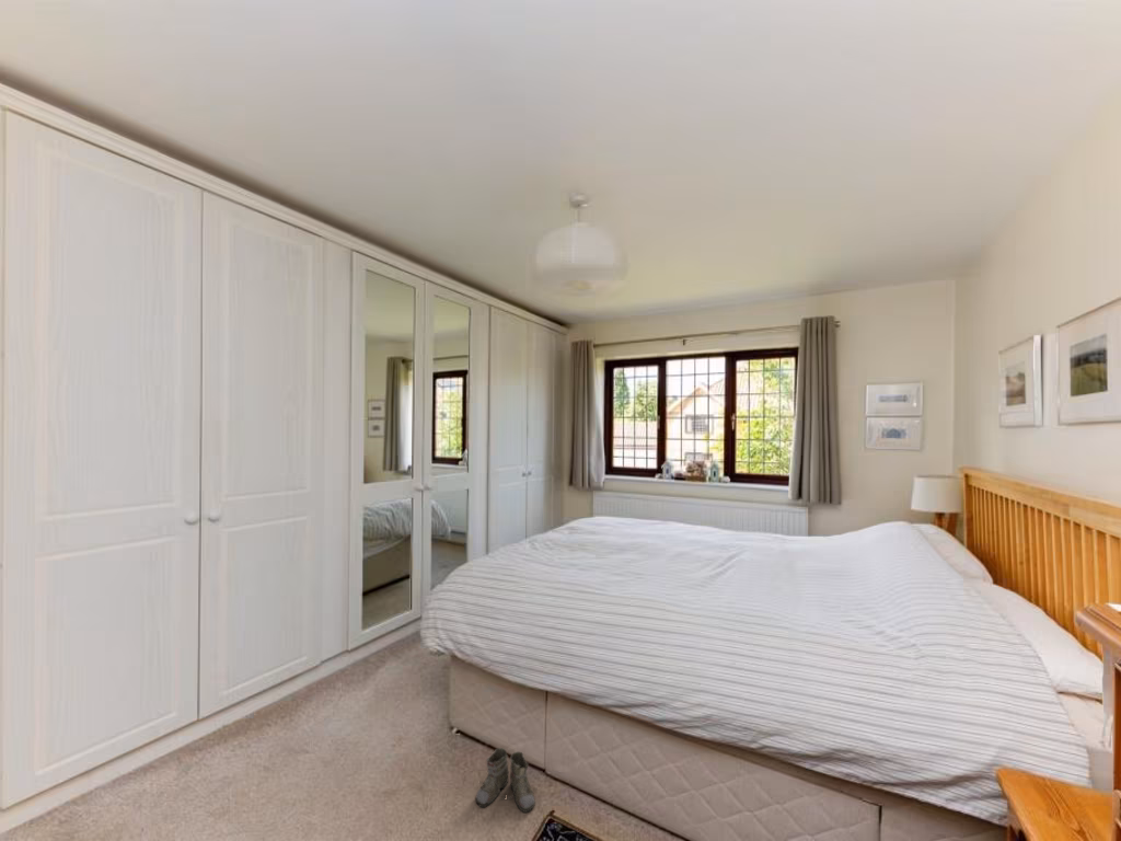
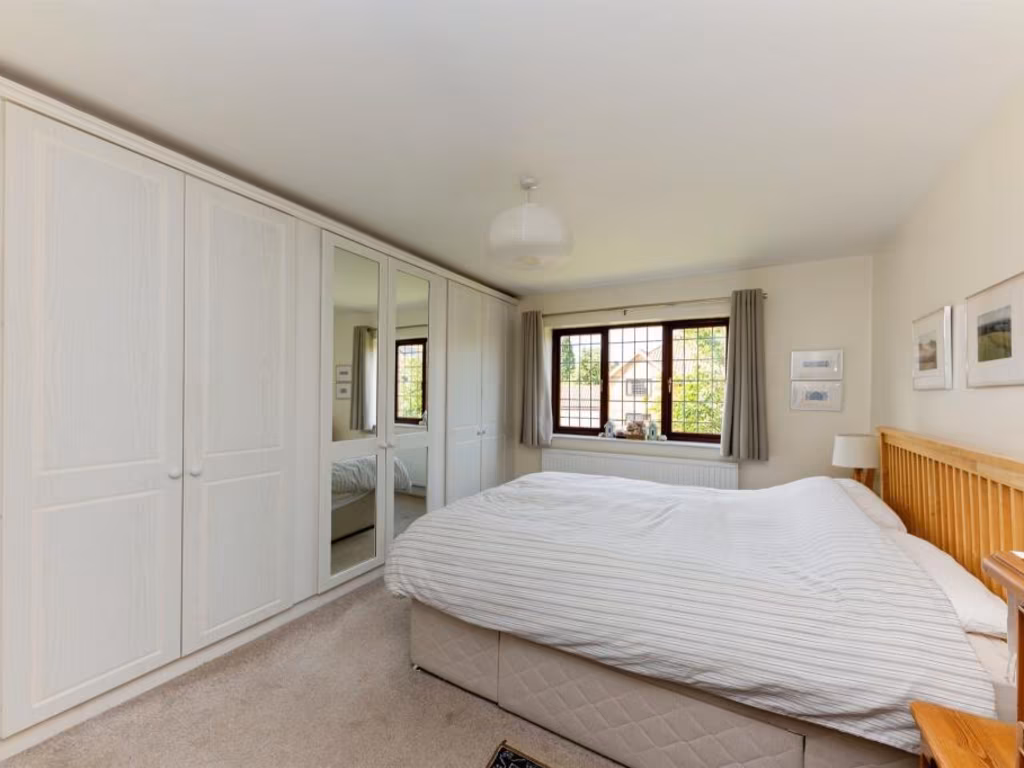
- boots (505, 777)
